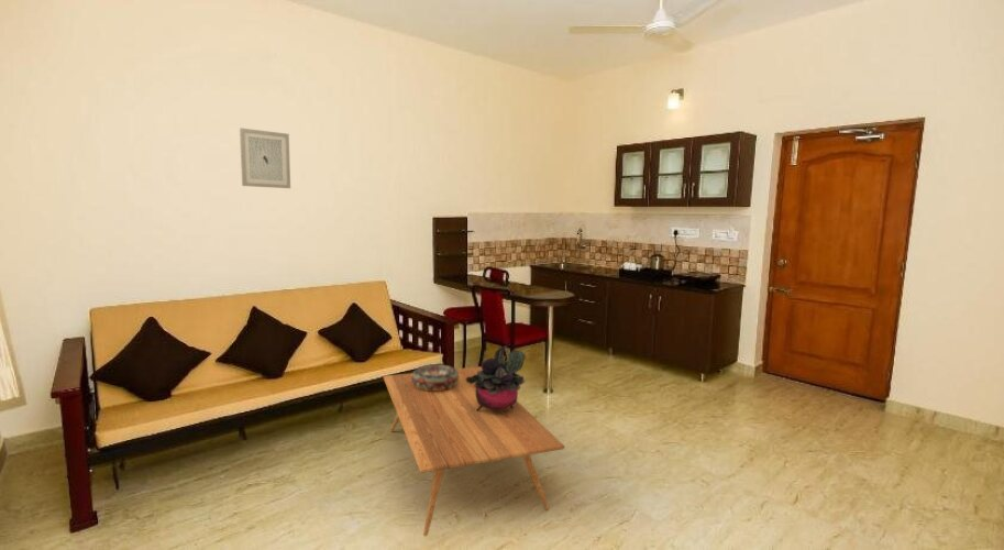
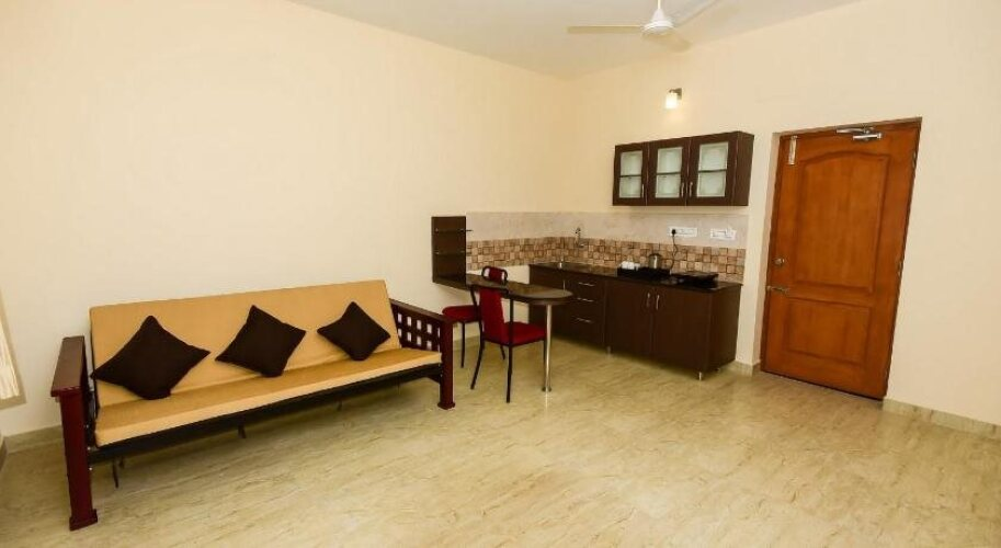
- wall art (265, 158)
- decorative bowl (435, 376)
- coffee table (457, 435)
- potted plant (496, 375)
